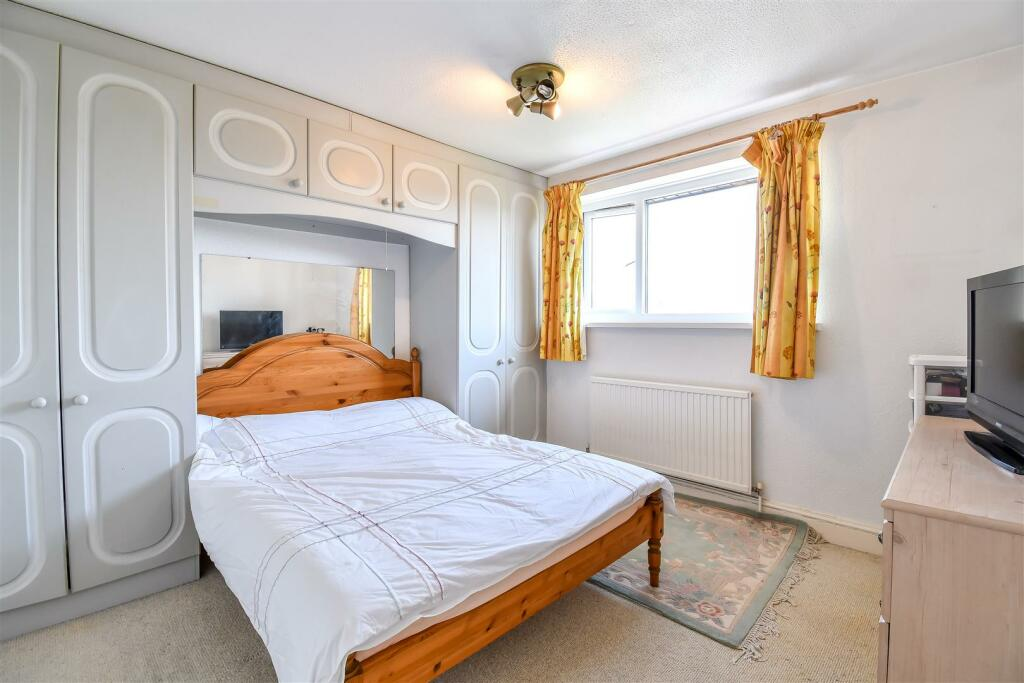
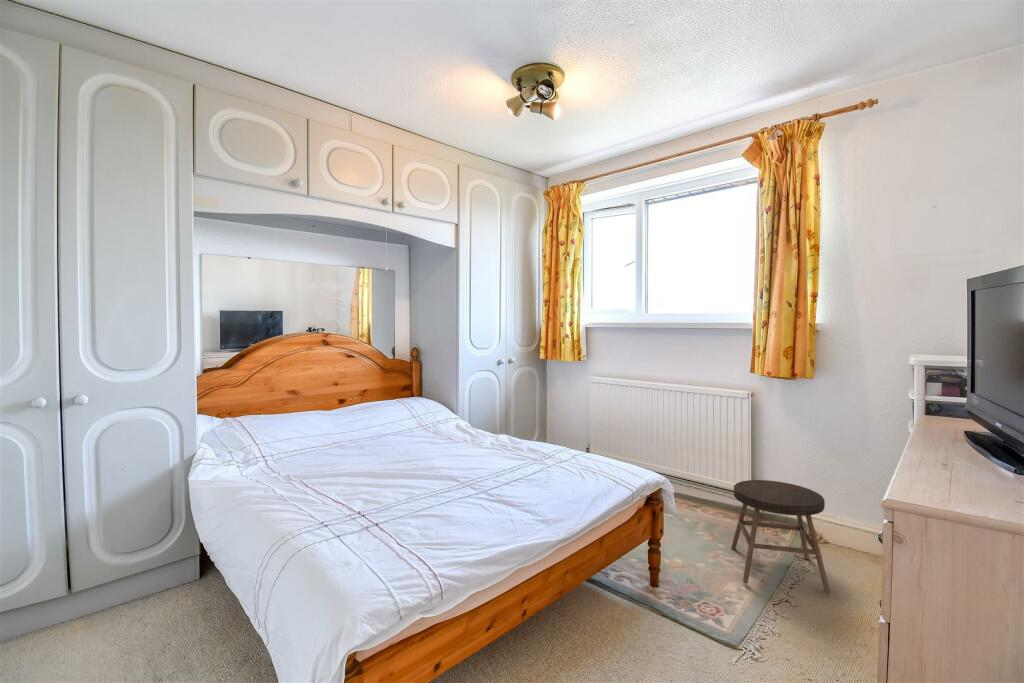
+ stool (776, 527)
